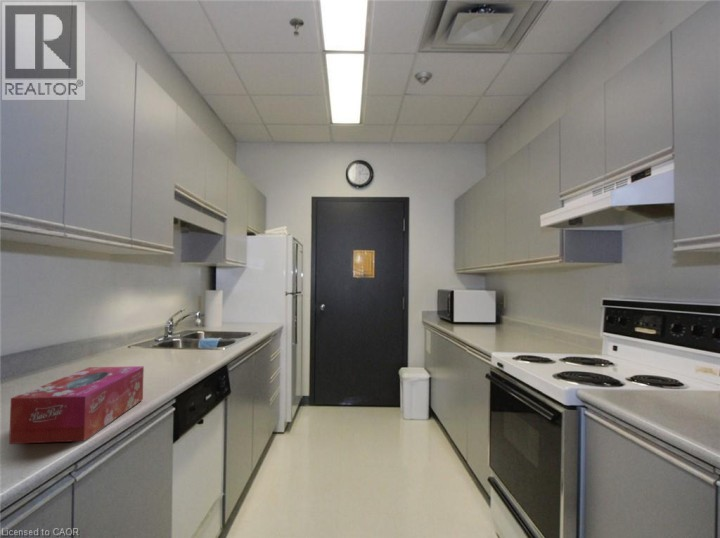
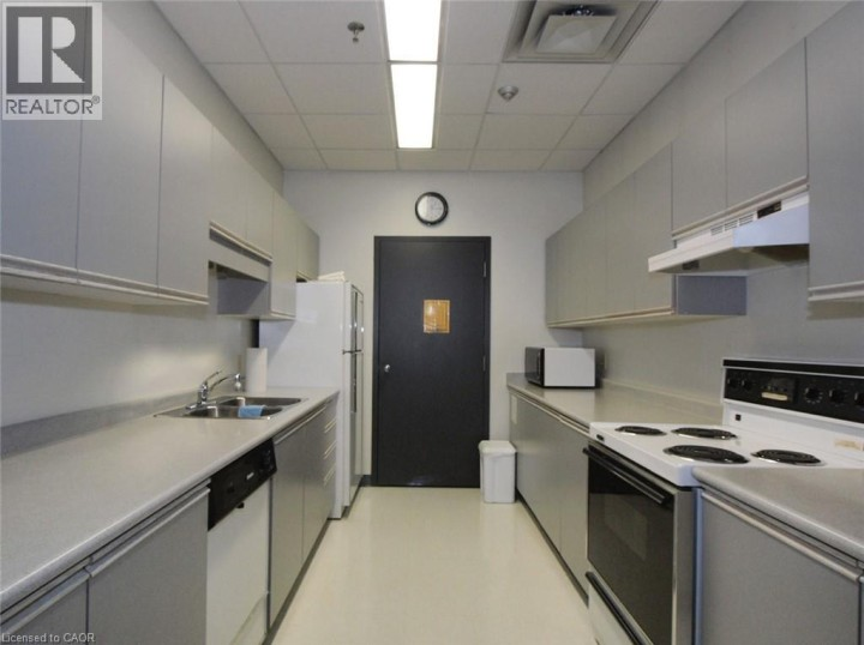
- tissue box (87, 398)
